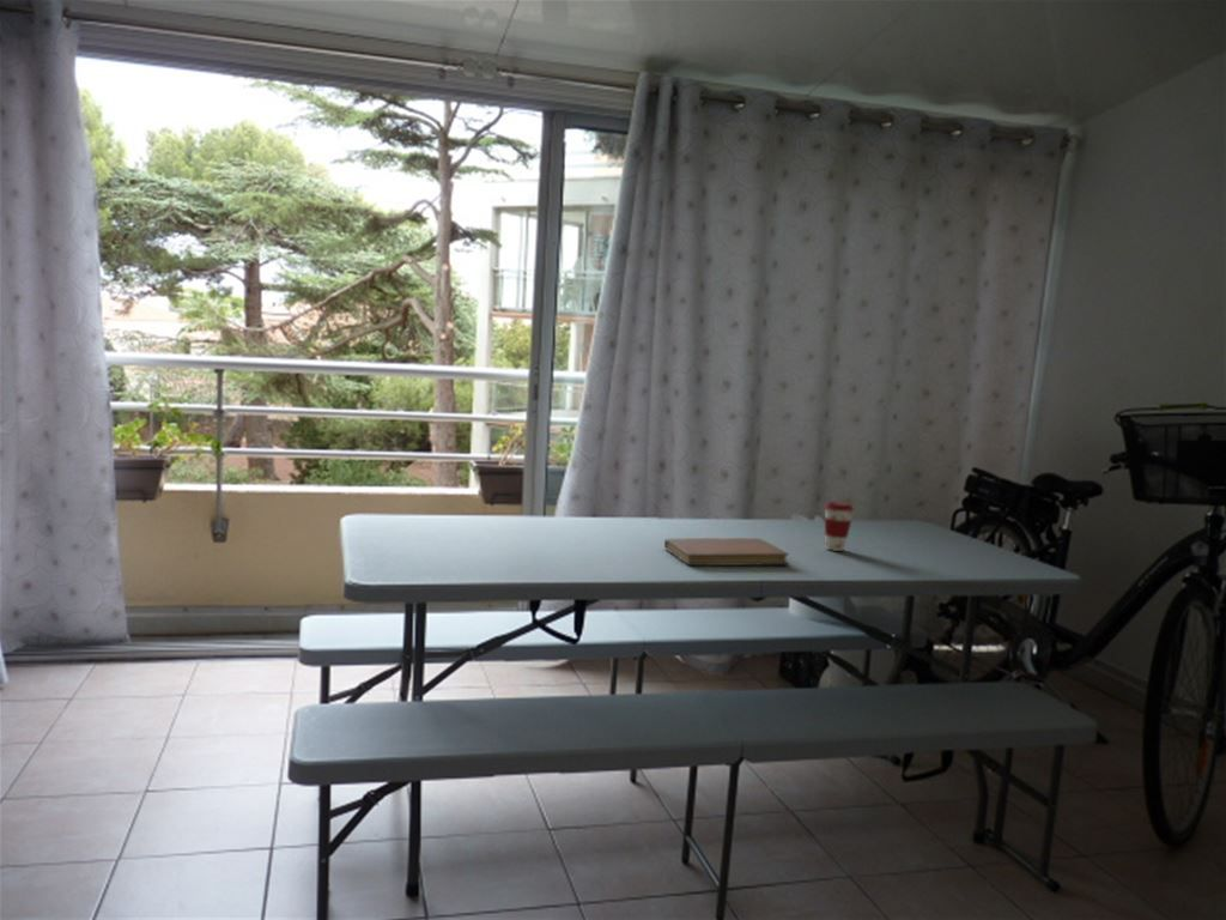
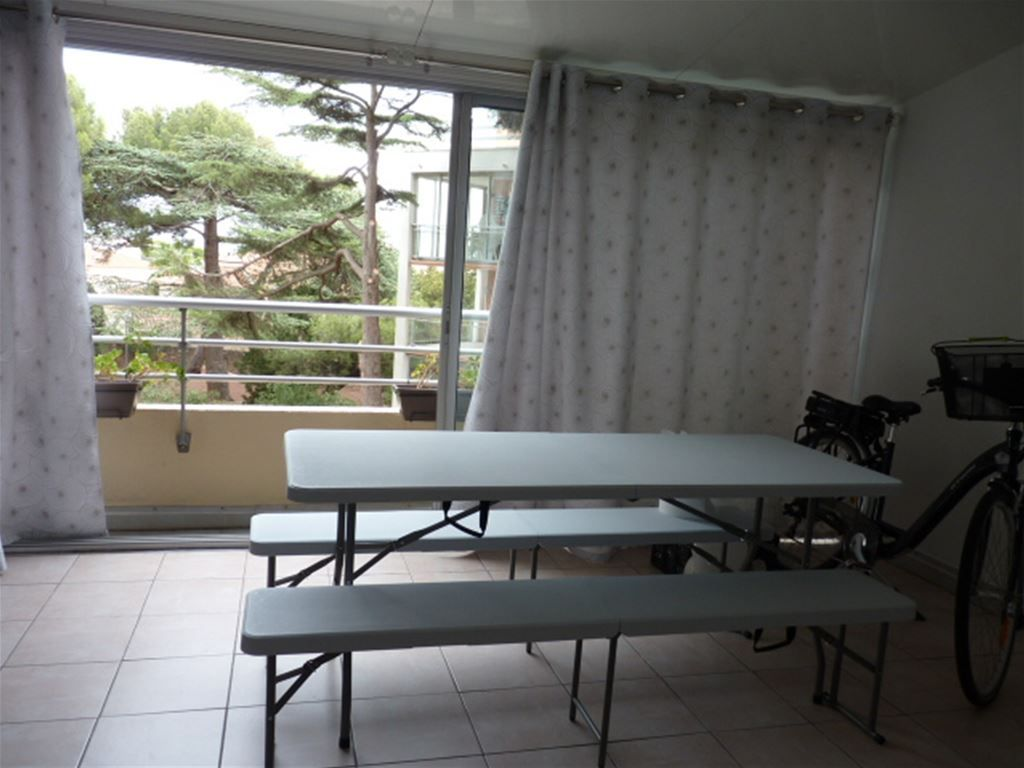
- notebook (724, 550)
- coffee cup (837, 526)
